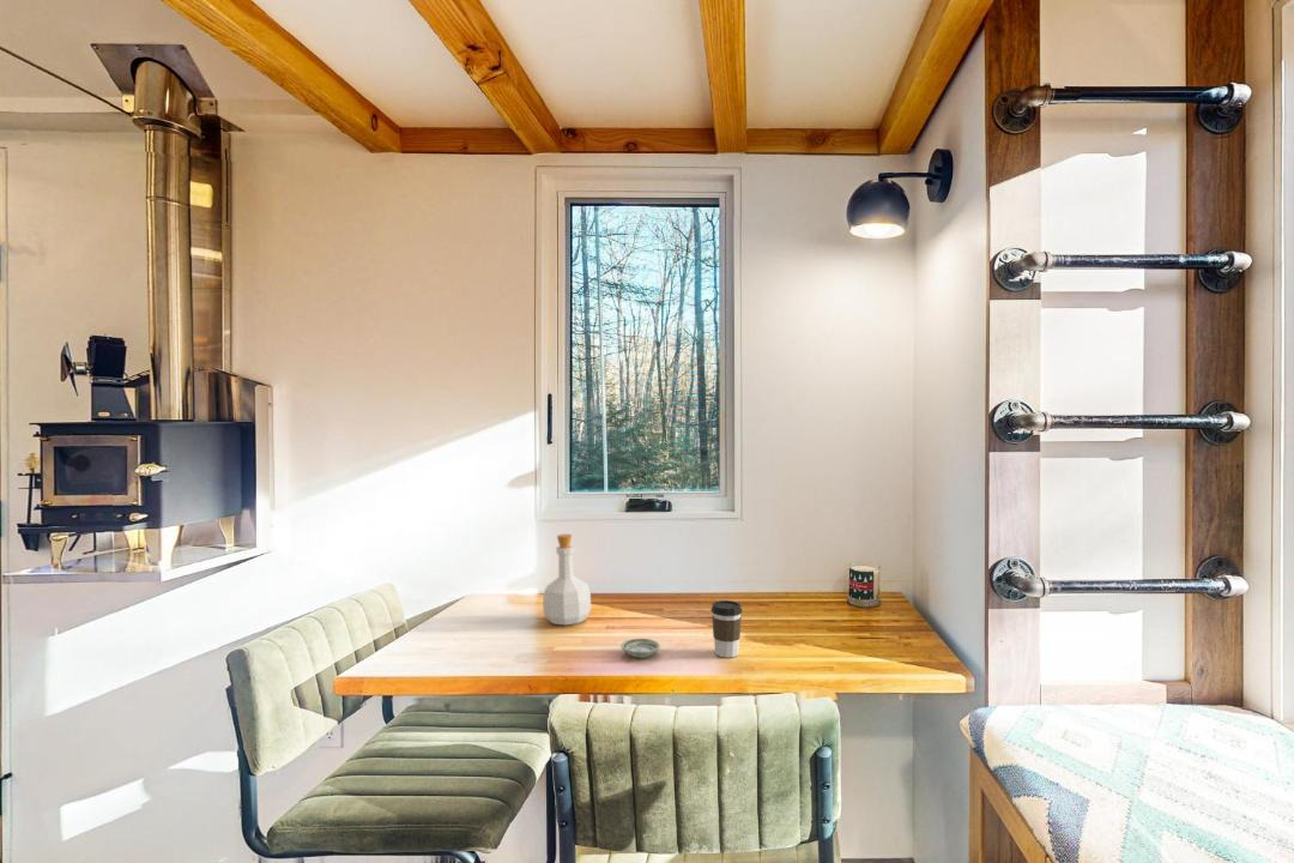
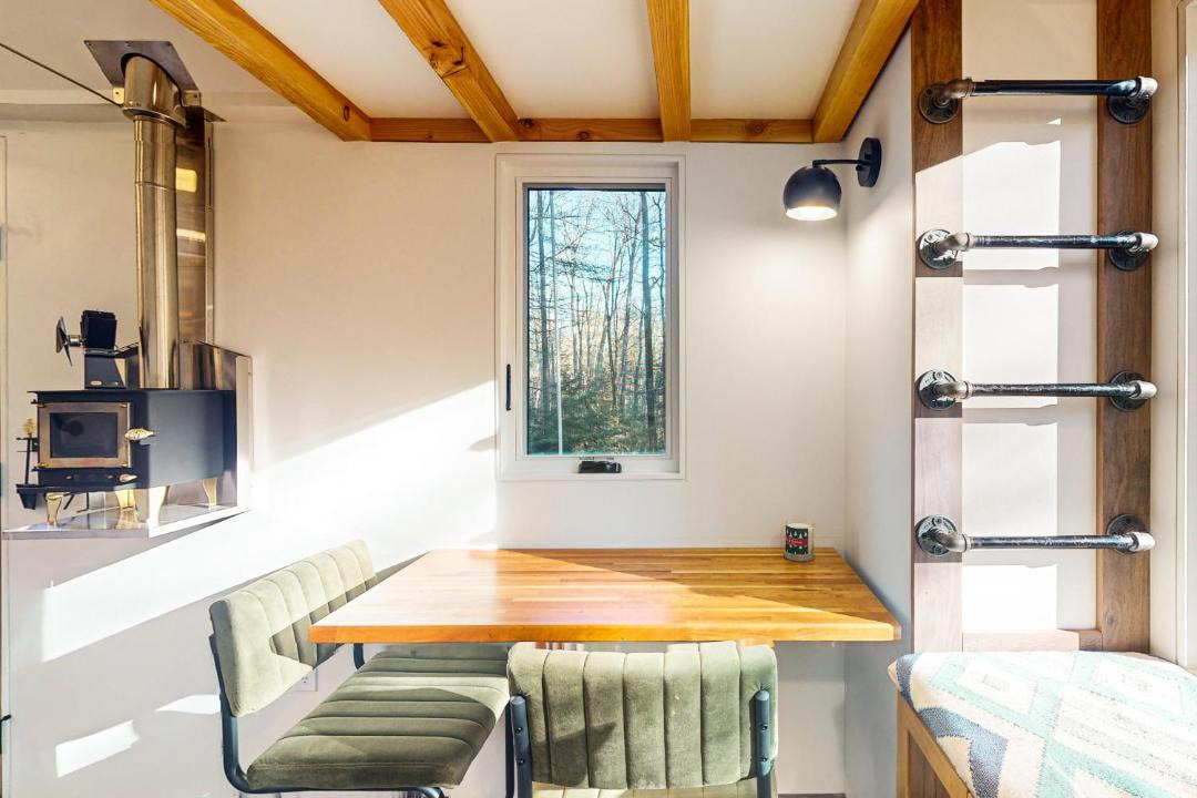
- coffee cup (726, 628)
- saucer (640, 648)
- bottle (567, 578)
